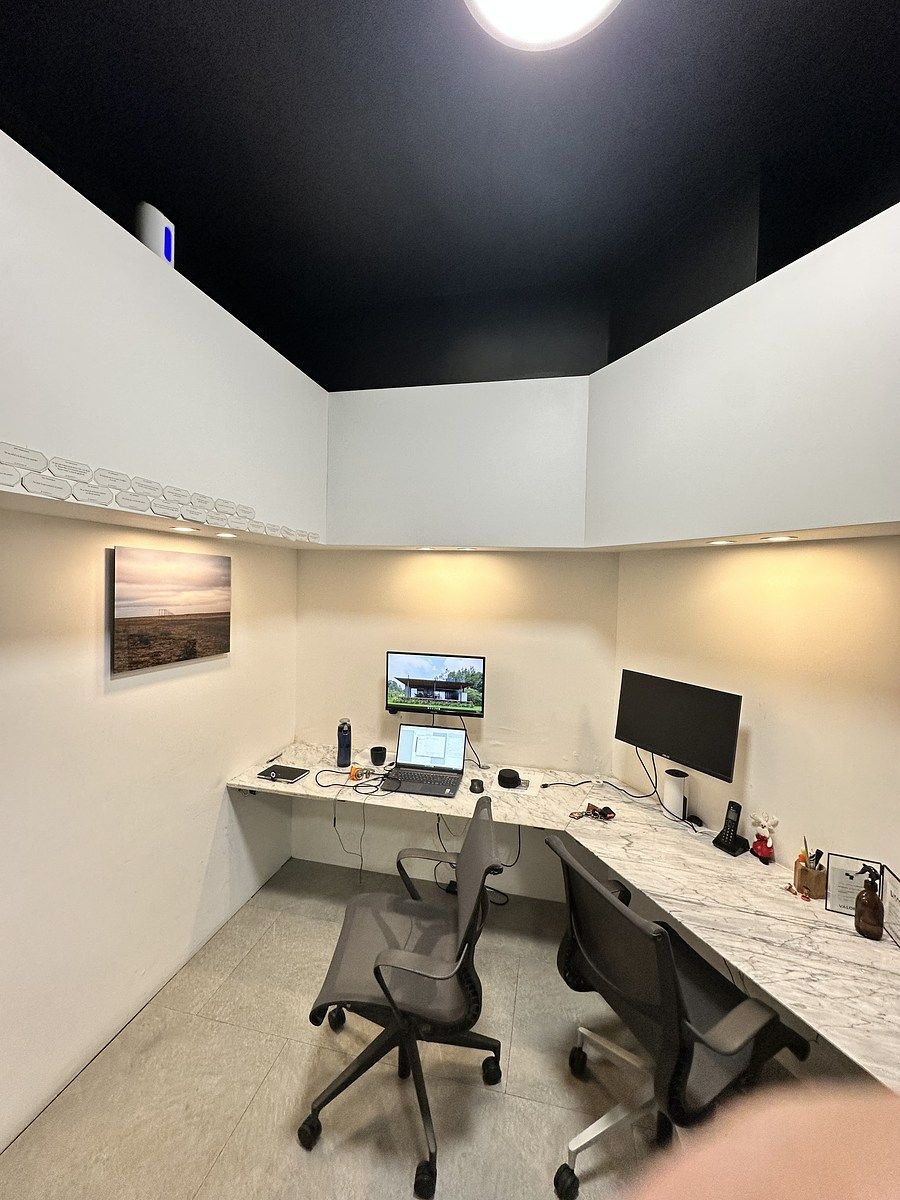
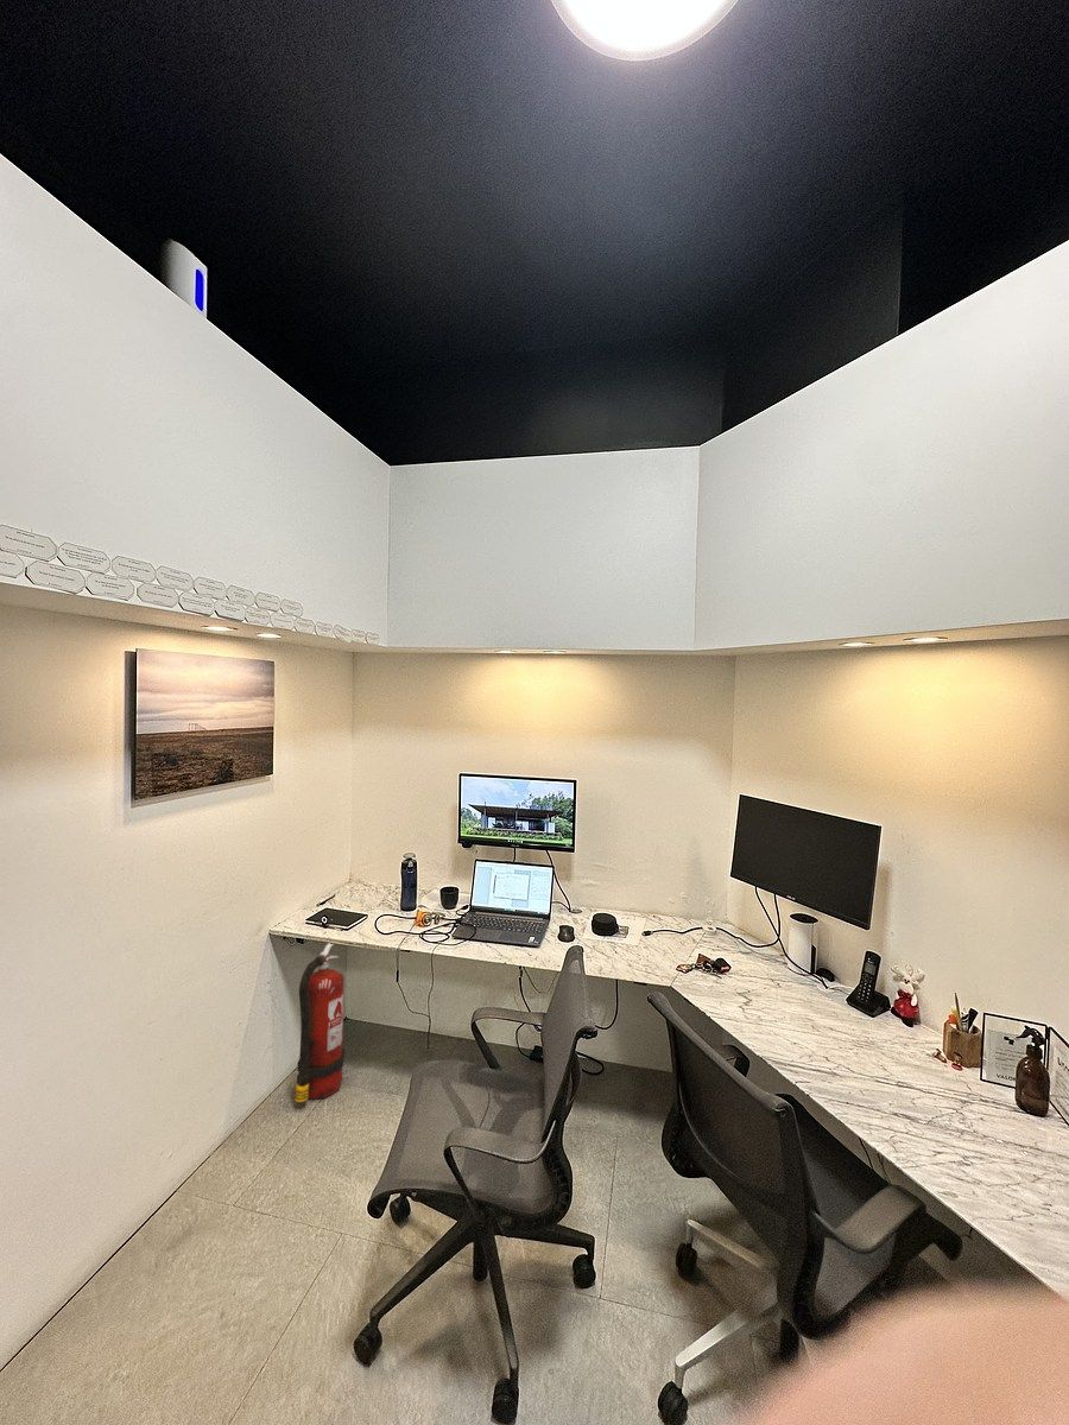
+ fire extinguisher (318, 1019)
